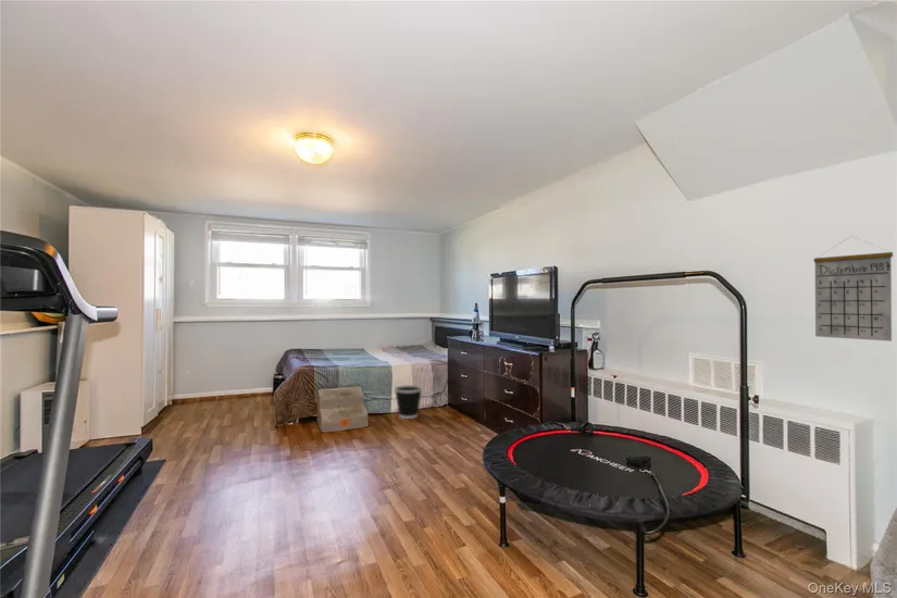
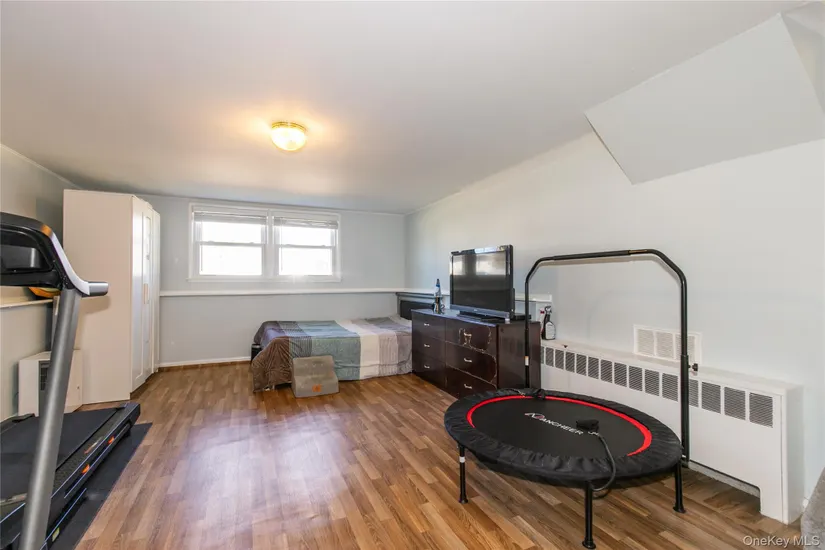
- wastebasket (408, 401)
- calendar (850, 287)
